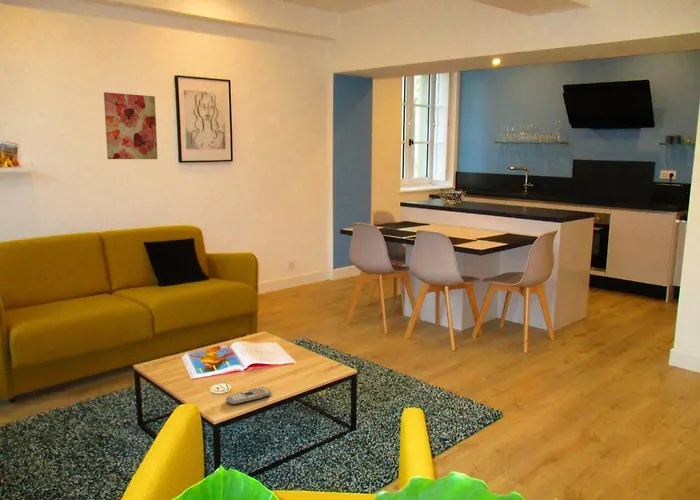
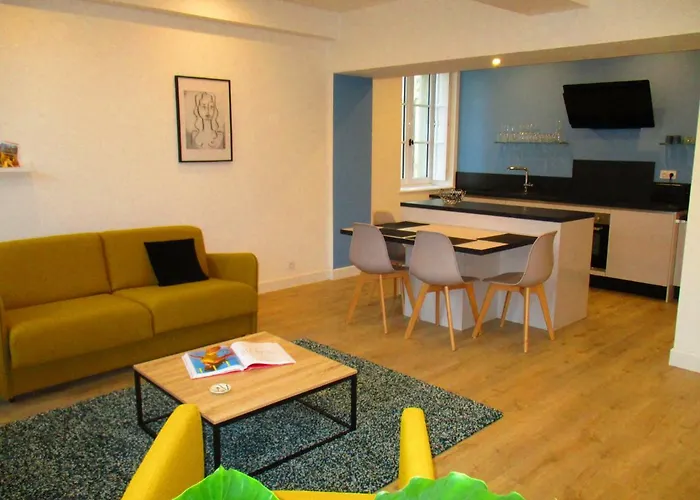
- wall art (131, 127)
- remote control (248, 396)
